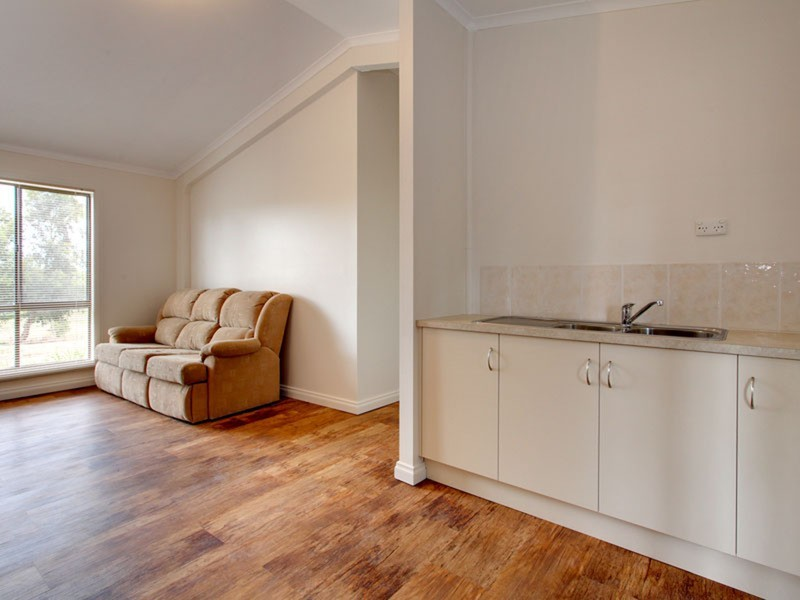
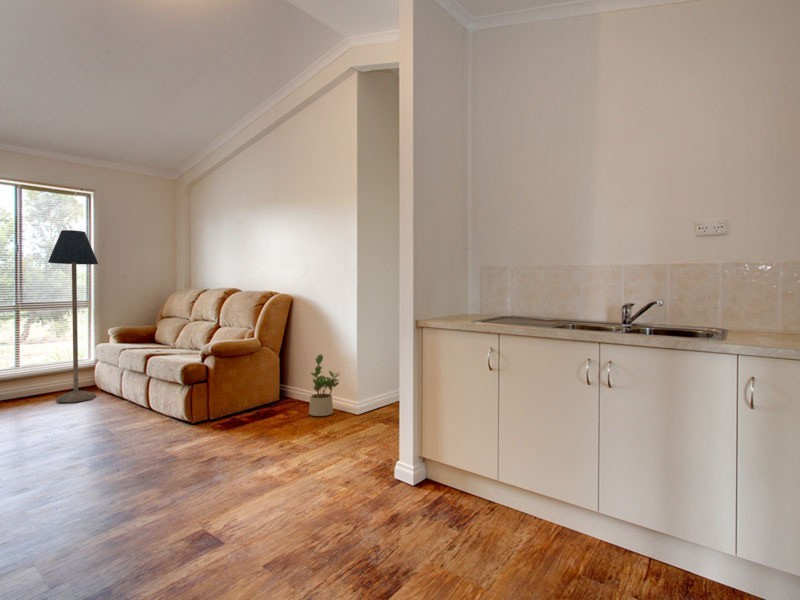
+ potted plant (324, 383)
+ floor lamp (75, 315)
